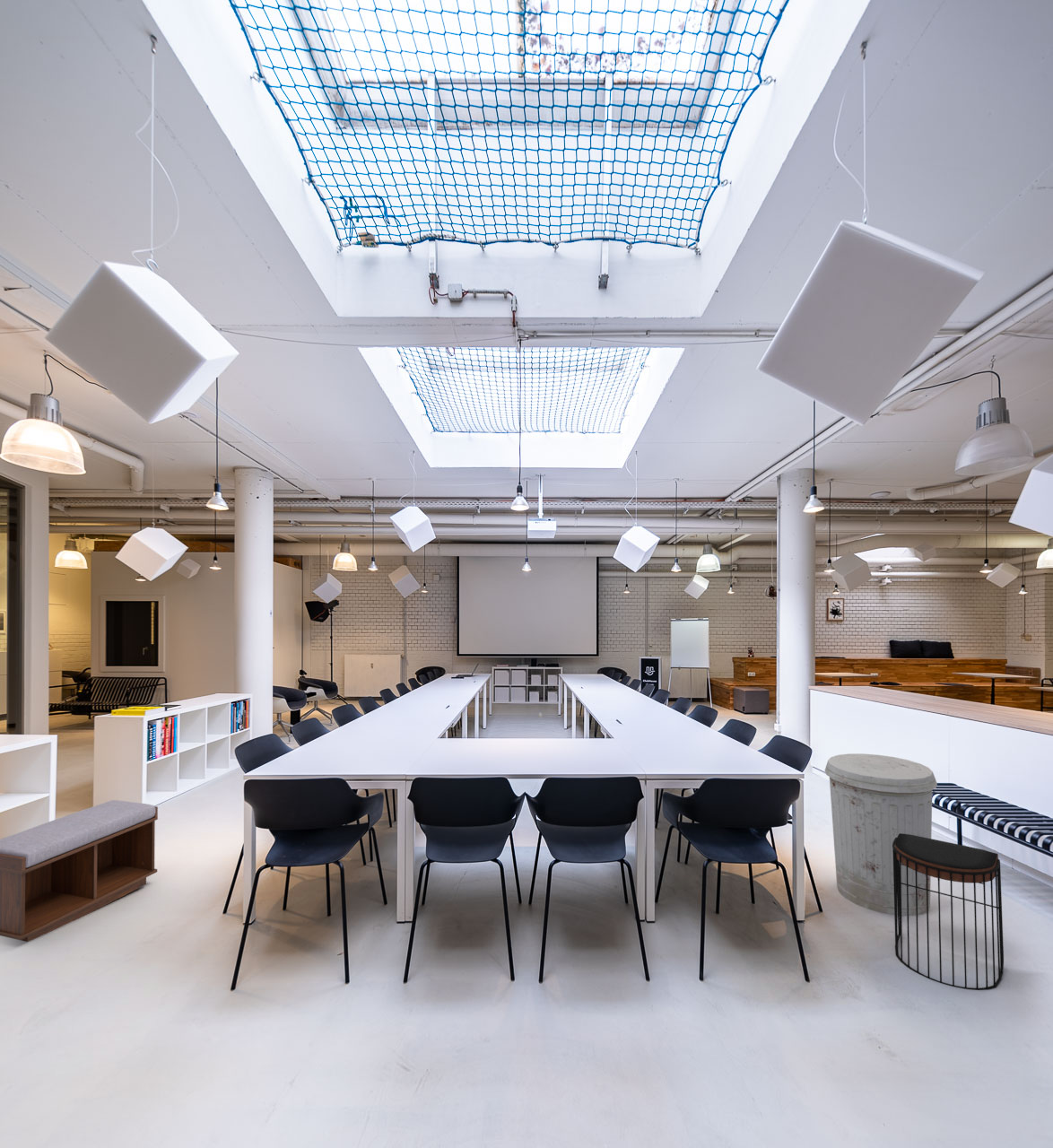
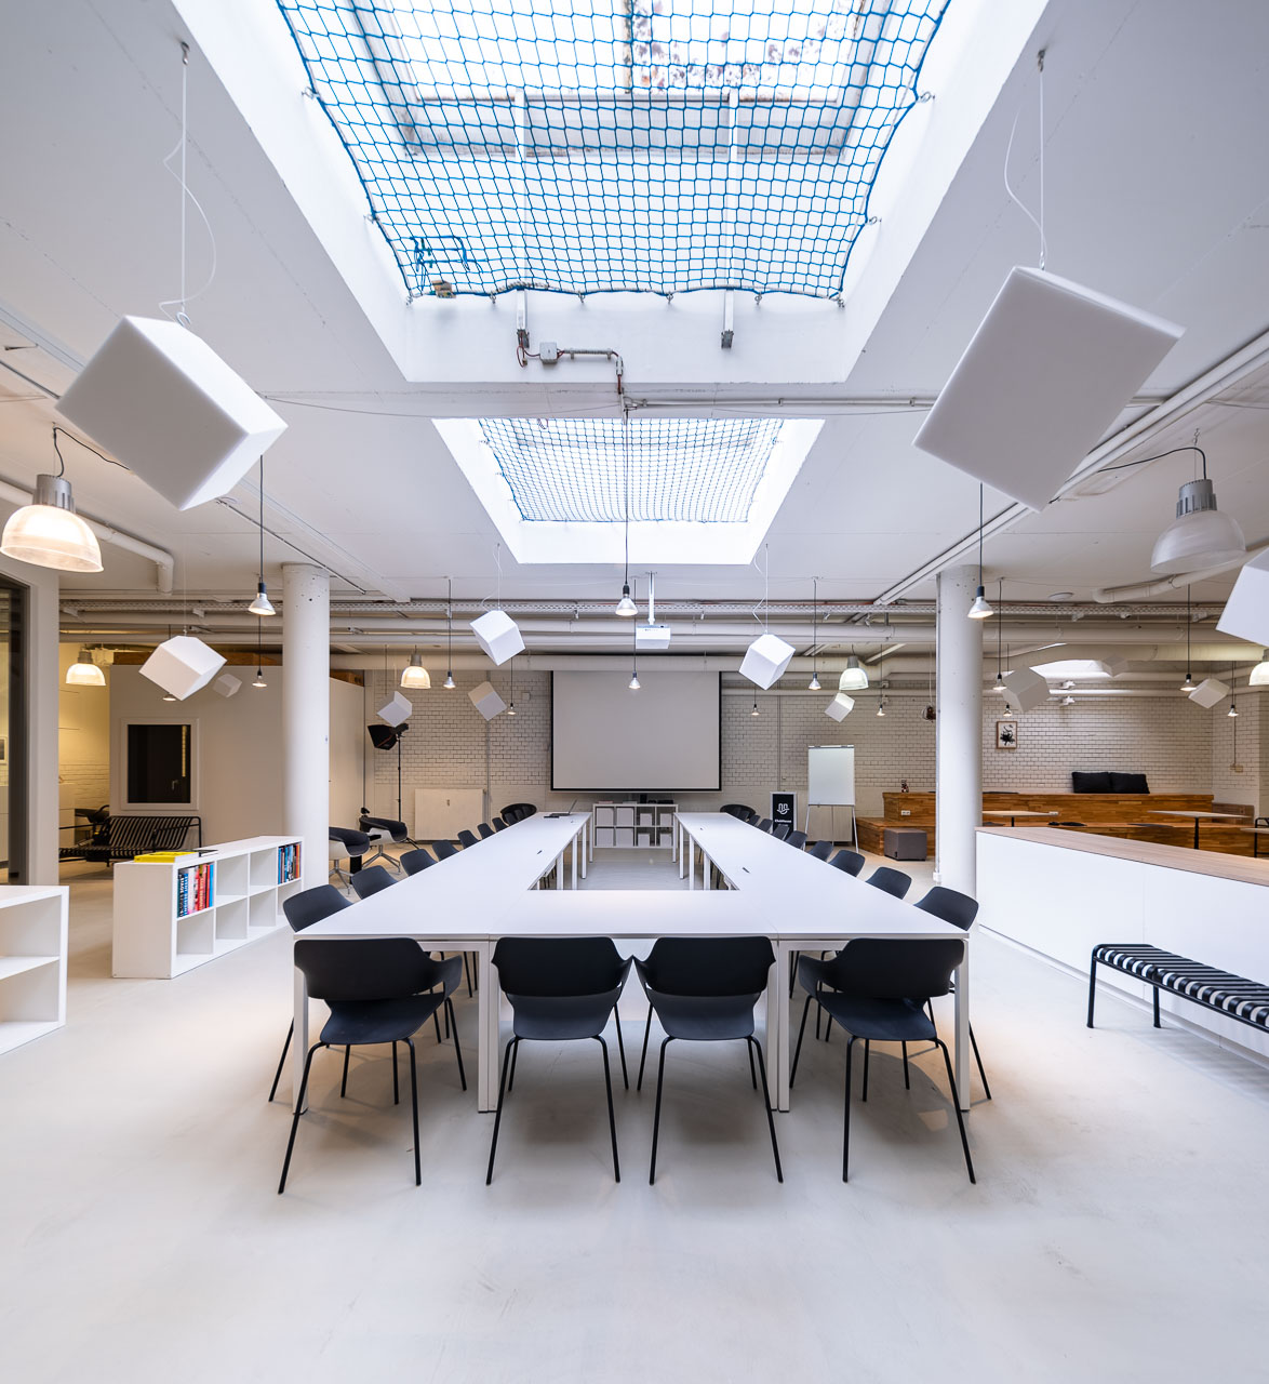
- trash can (880, 828)
- bench (74, 864)
- stool (939, 907)
